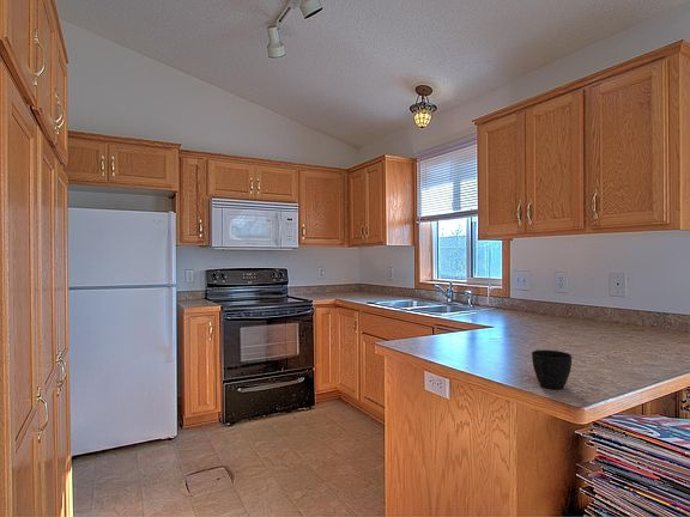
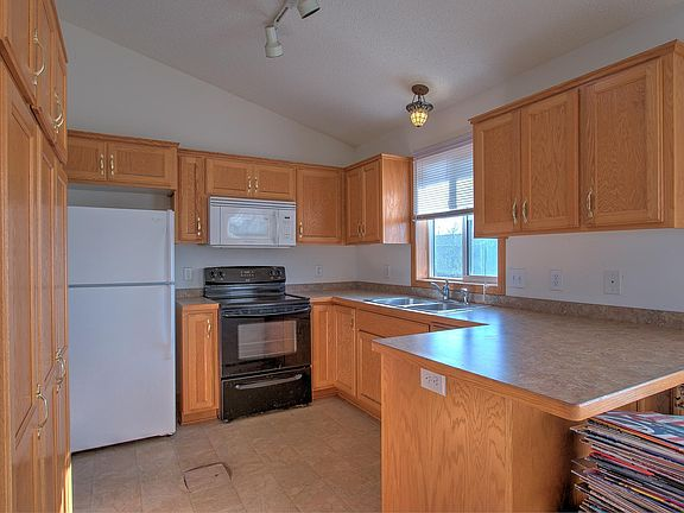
- cup (549, 369)
